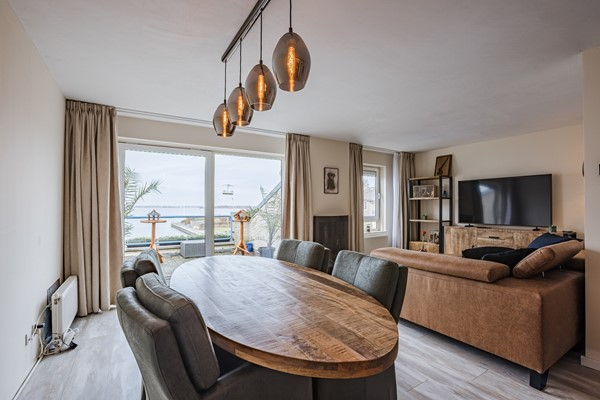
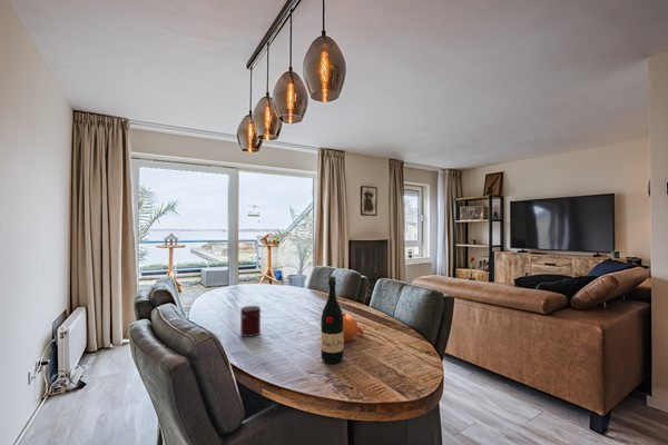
+ mug (252, 322)
+ wine bottle (332, 318)
+ vase (344, 326)
